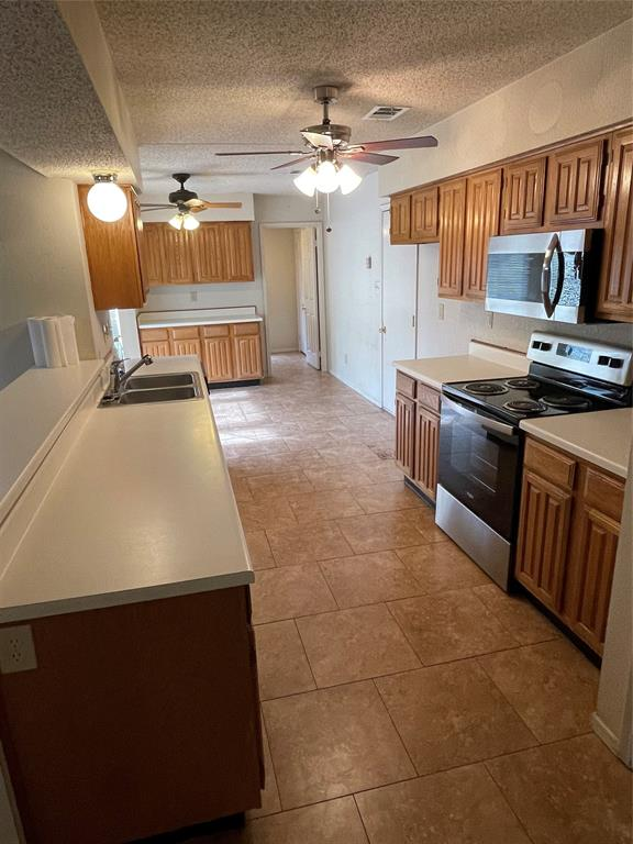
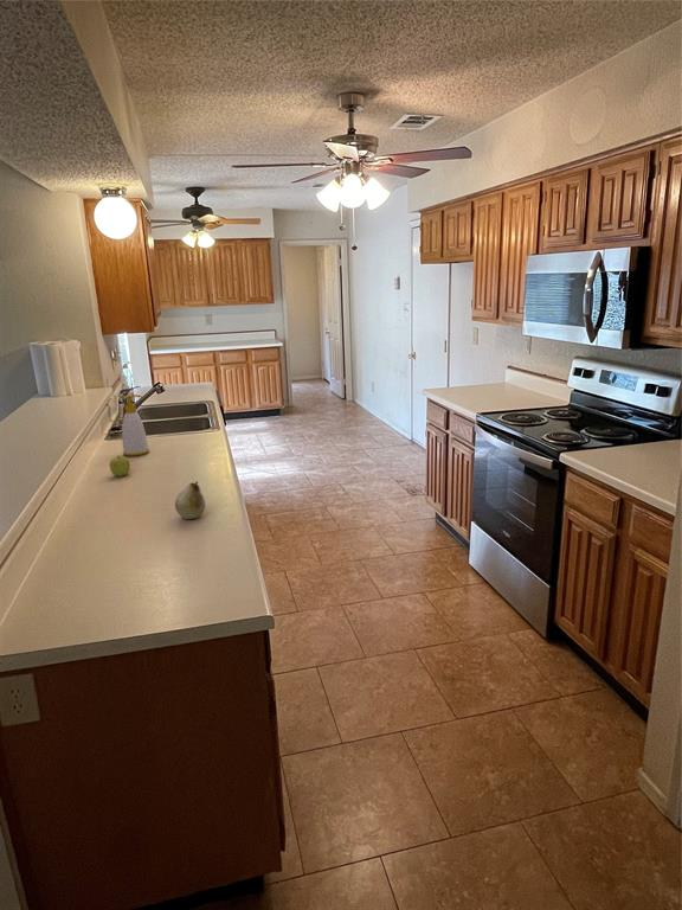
+ soap bottle (133, 424)
+ fruit (120, 464)
+ fruit (188, 499)
